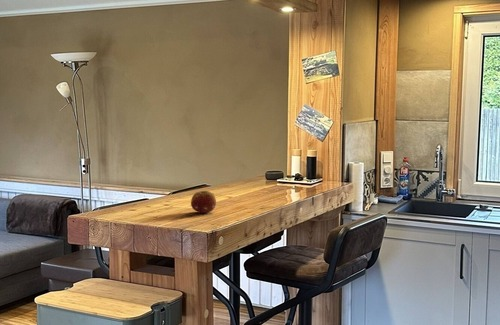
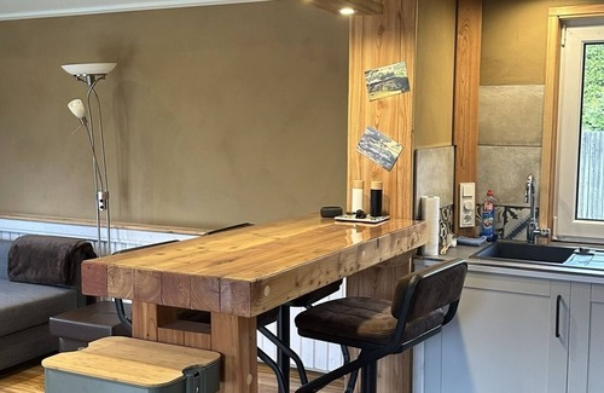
- fruit (203, 201)
